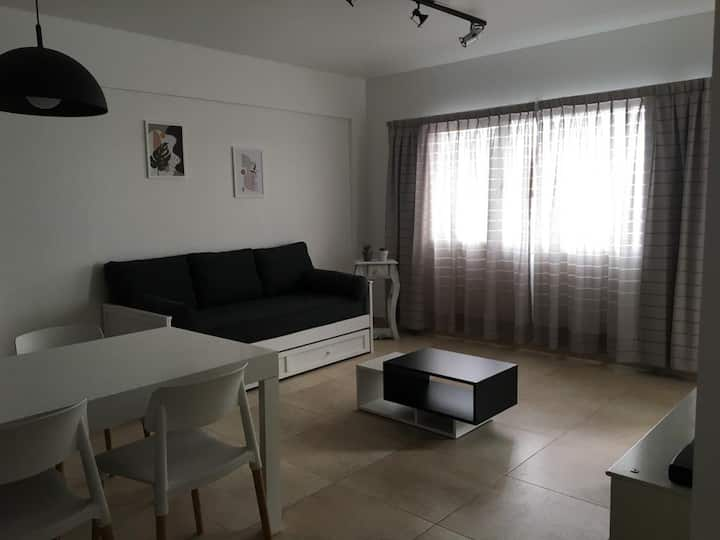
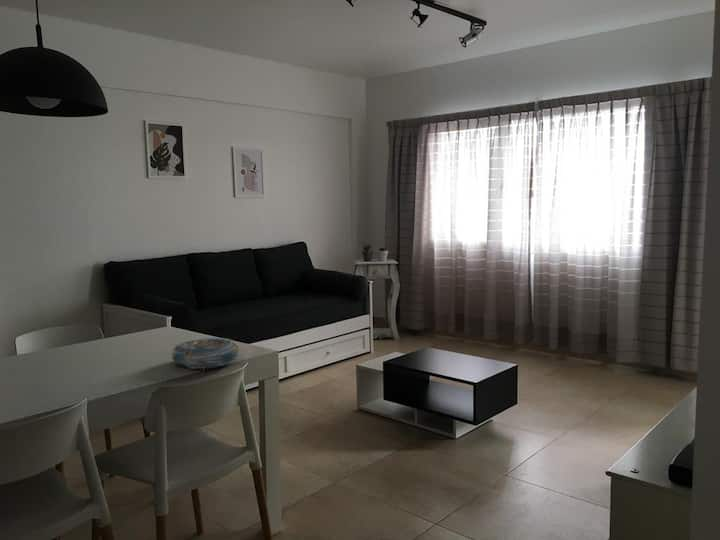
+ decorative bowl (206, 352)
